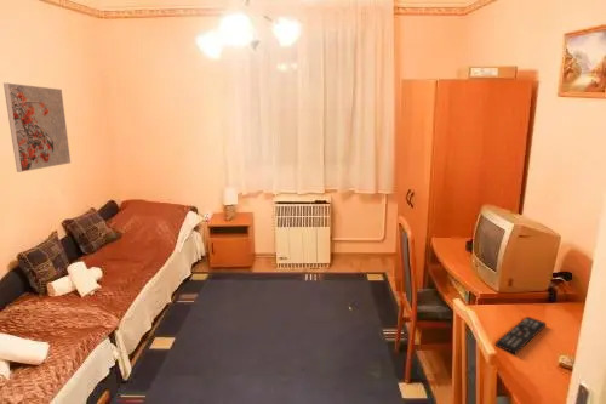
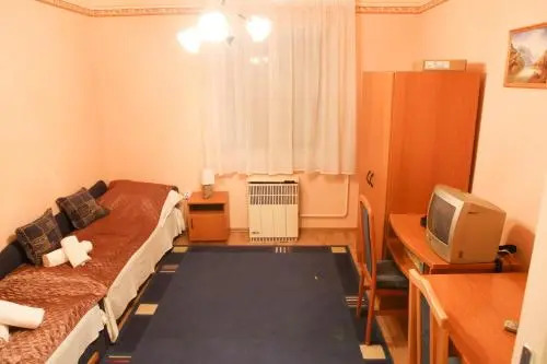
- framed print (40, 127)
- remote control (521, 332)
